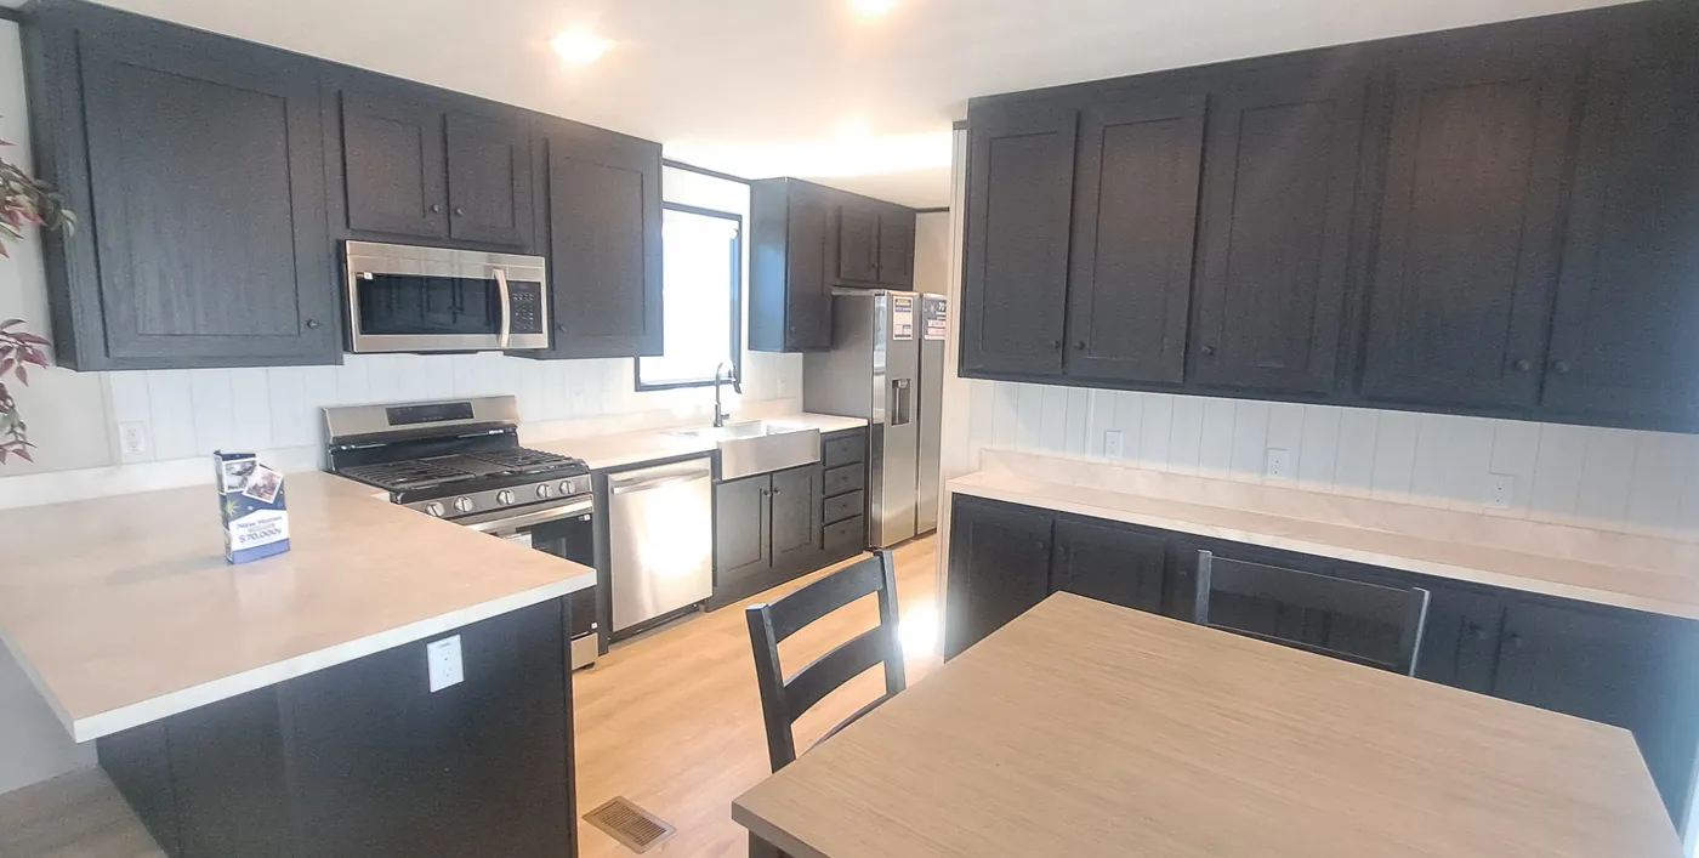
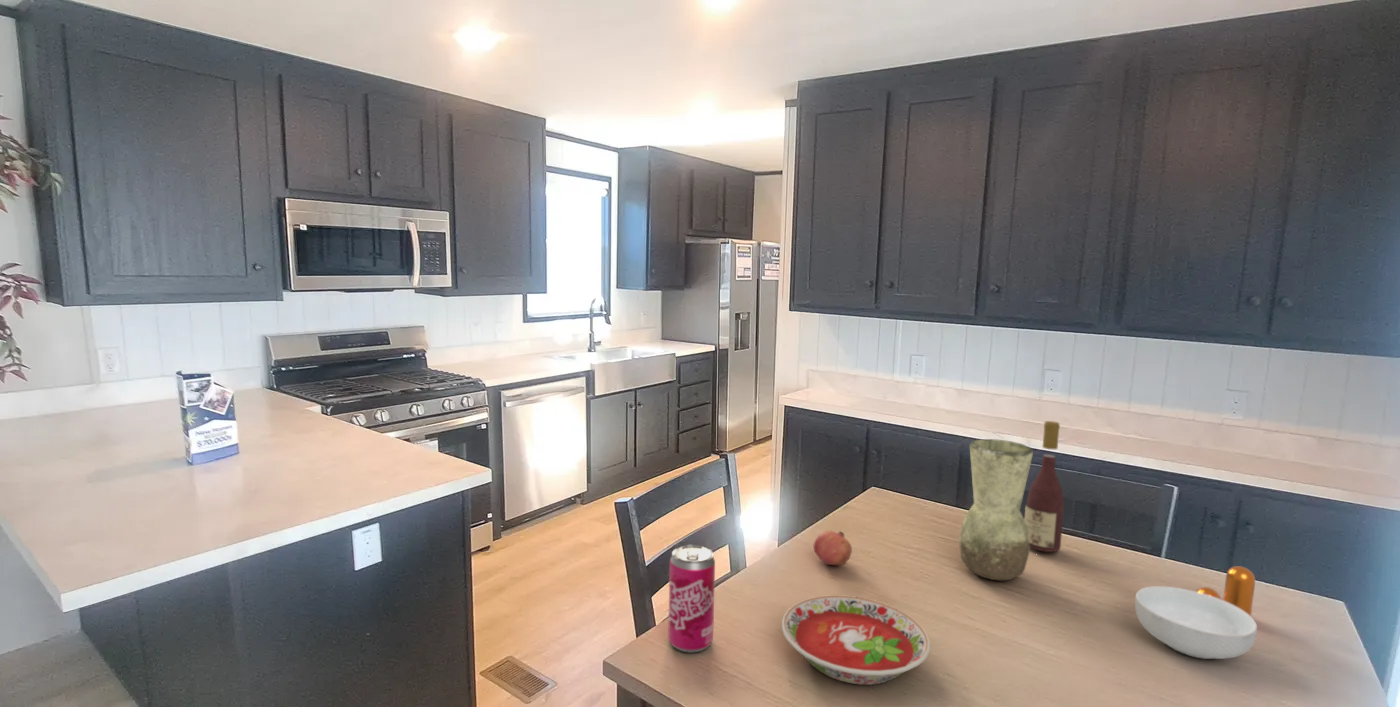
+ pepper shaker (1225, 585)
+ cereal bowl (1191, 627)
+ bowl (853, 643)
+ wine bottle (1046, 486)
+ vase (996, 510)
+ pomegranate (832, 547)
+ beverage can (691, 597)
